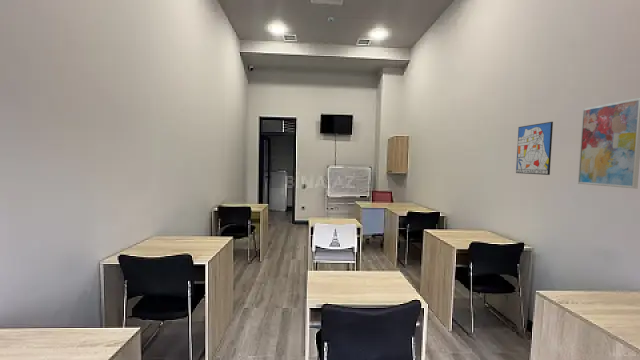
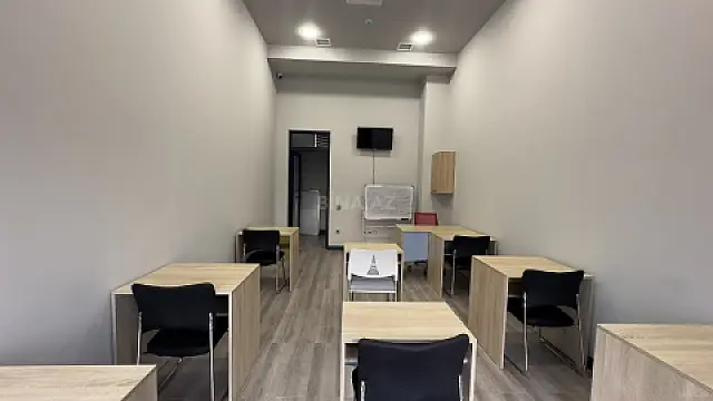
- wall art (532, 149)
- wall art (607, 145)
